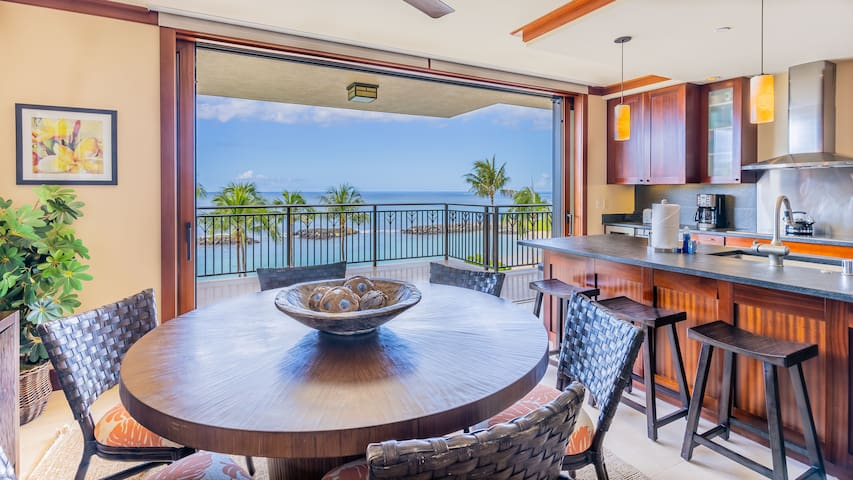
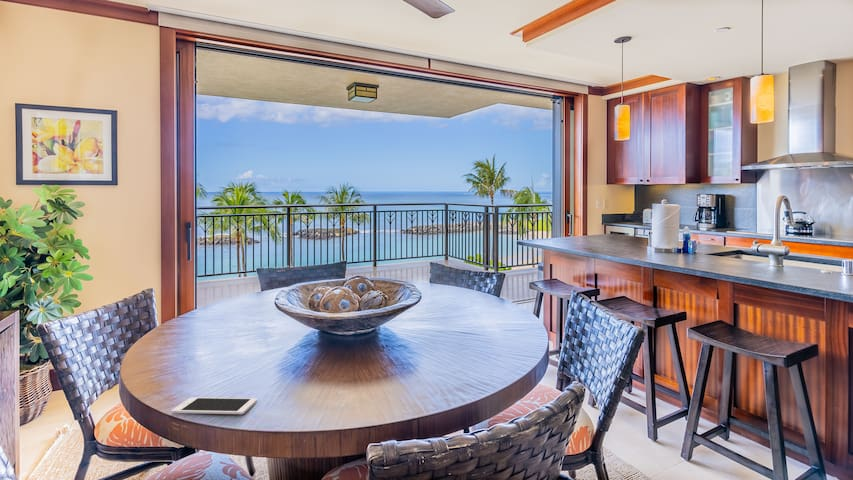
+ cell phone (215, 405)
